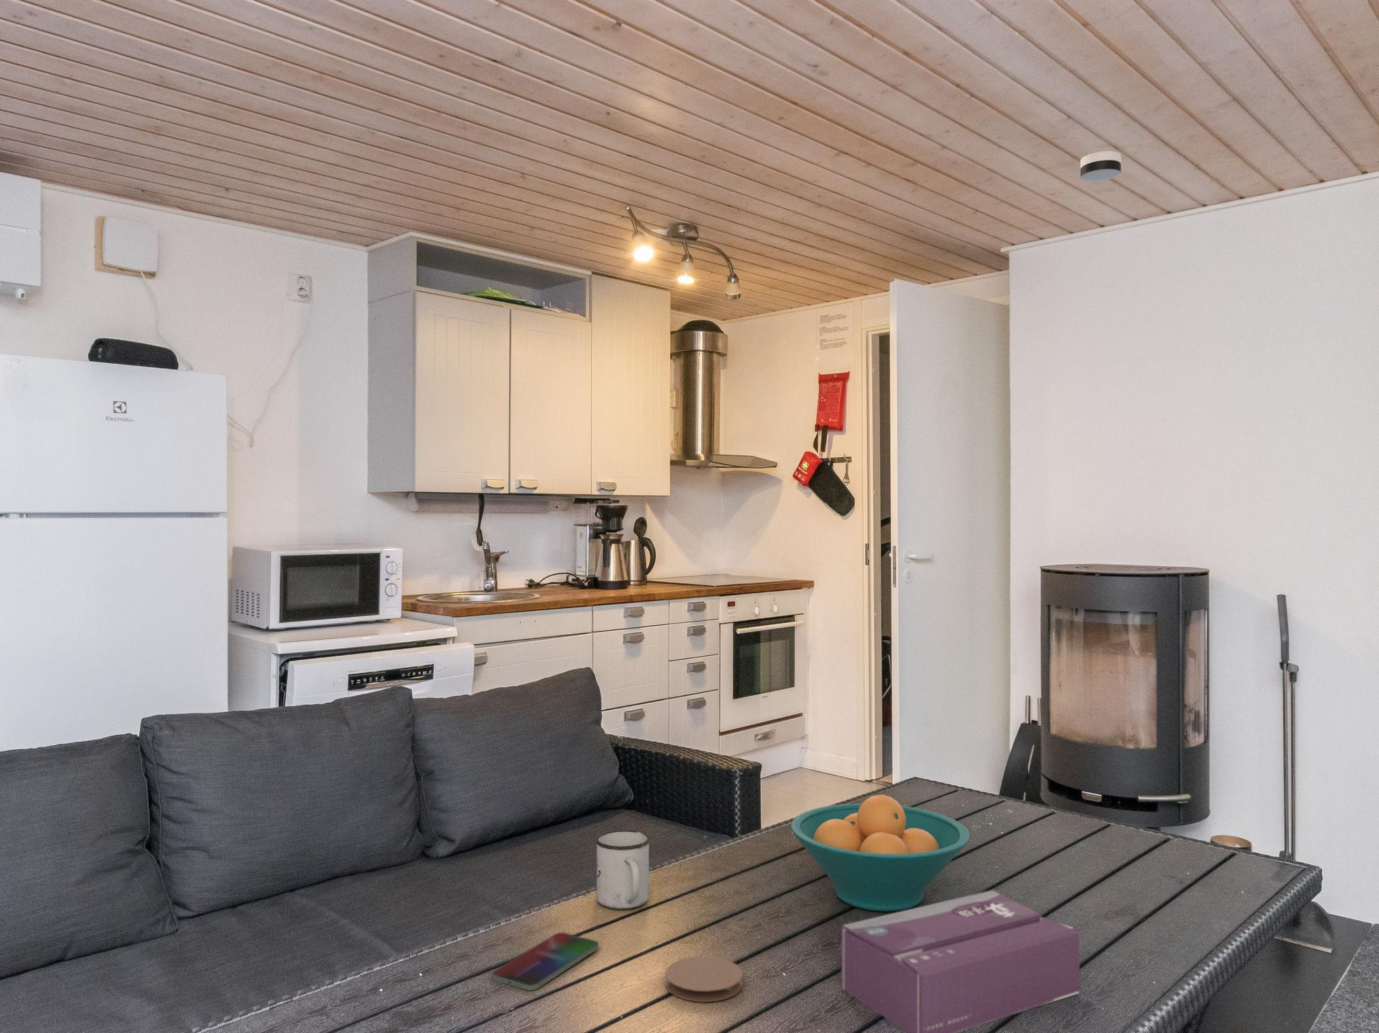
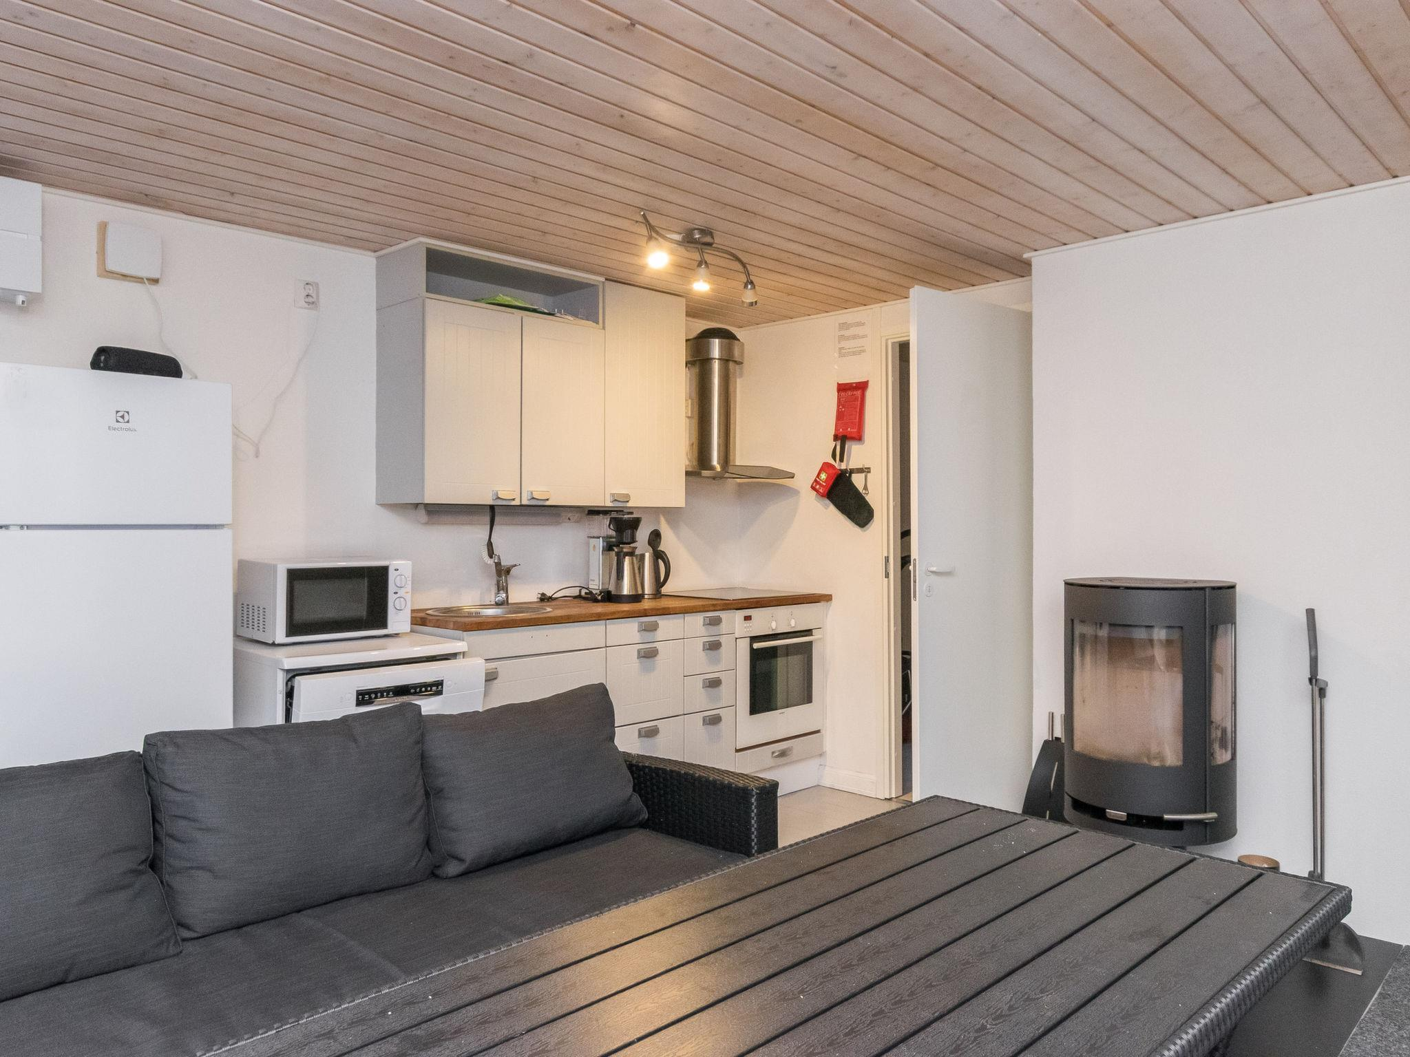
- coaster (704, 978)
- fruit bowl (878, 846)
- smartphone (547, 959)
- tissue box (960, 958)
- mug (625, 872)
- smoke detector (1100, 166)
